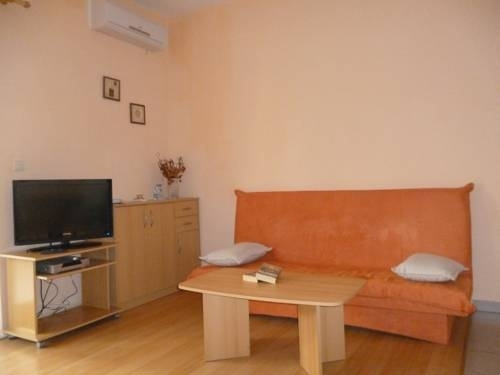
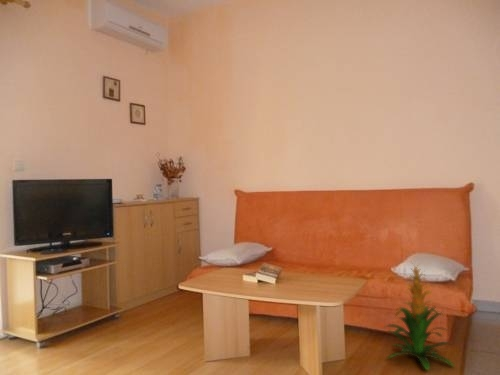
+ indoor plant (418, 309)
